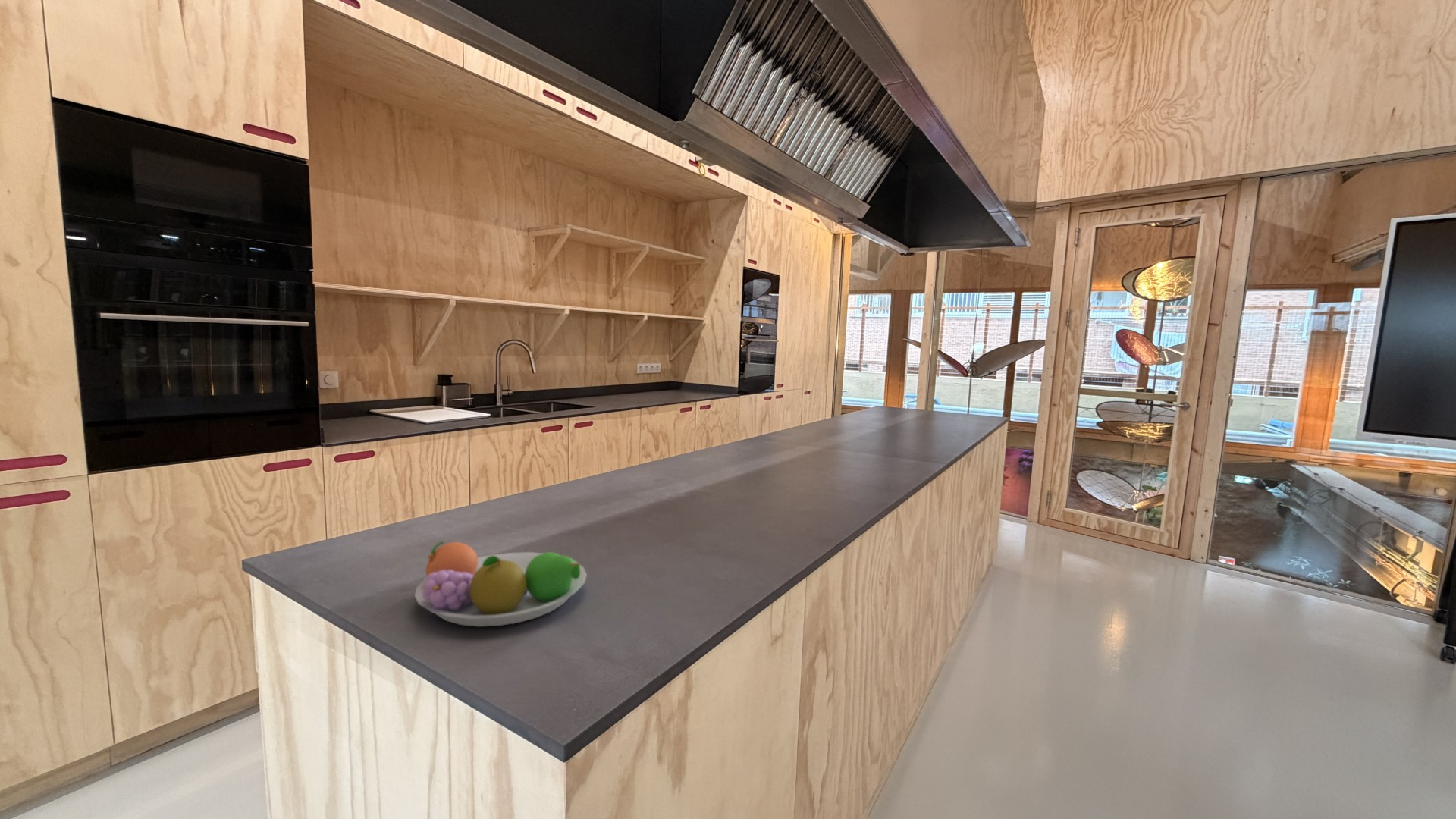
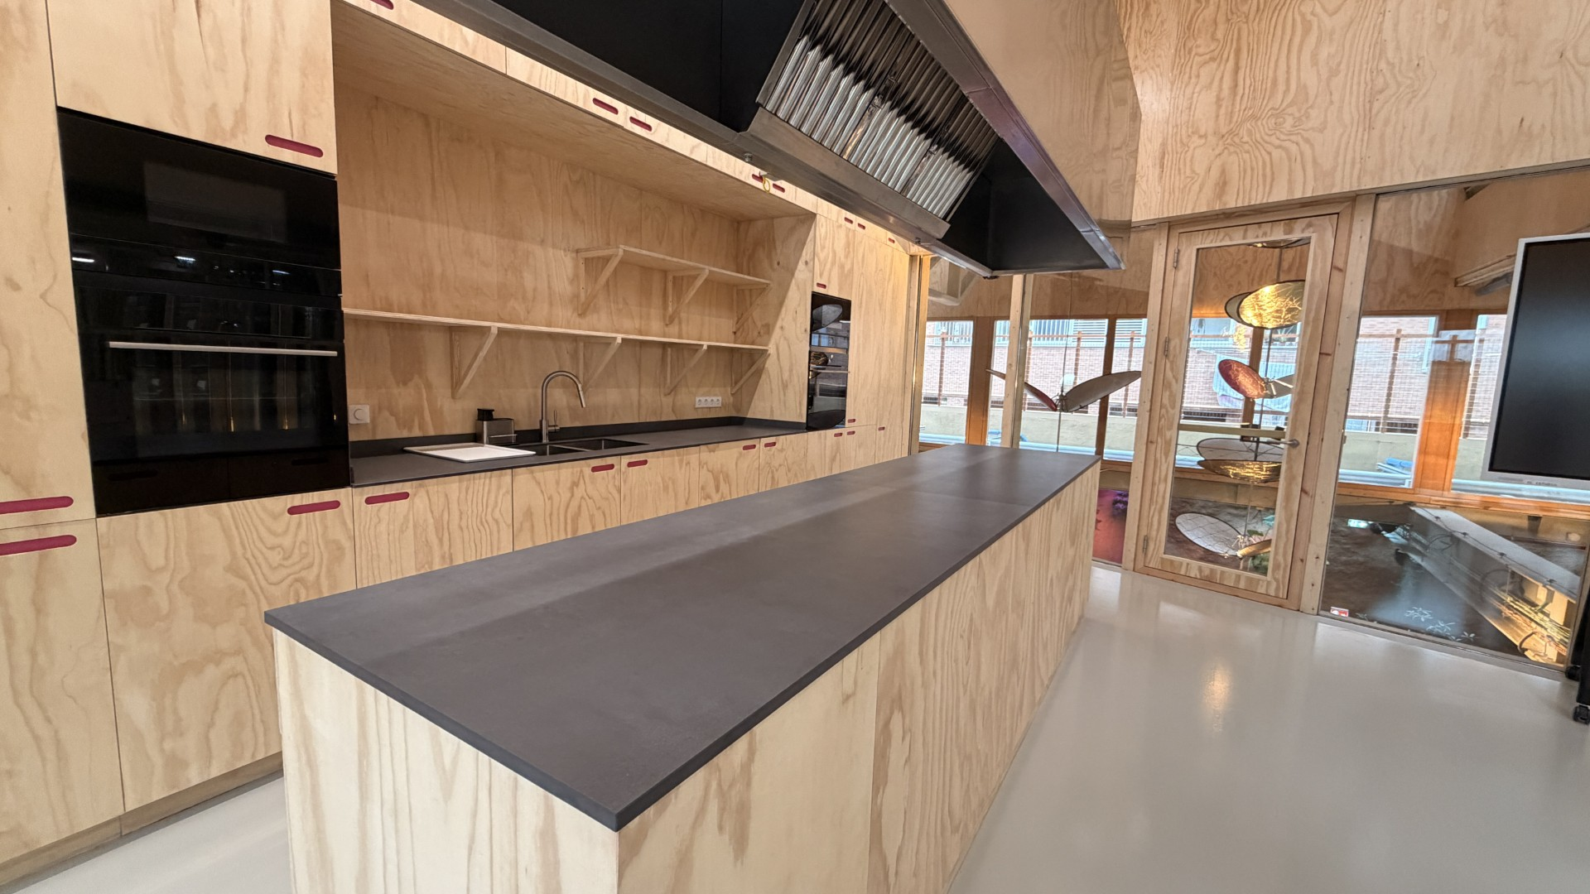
- fruit bowl (508, 567)
